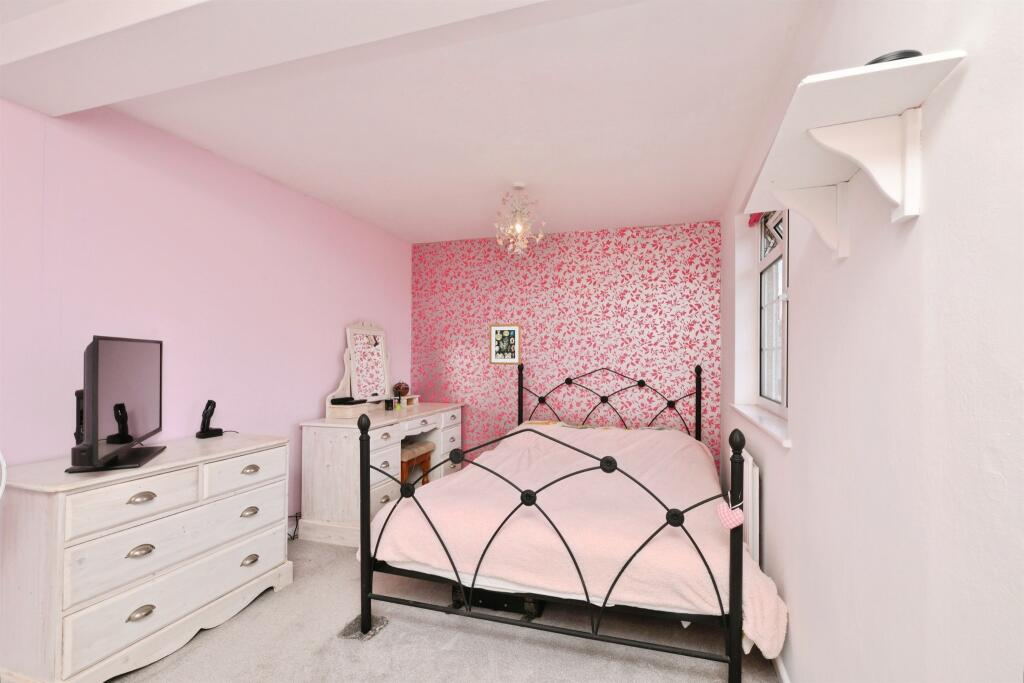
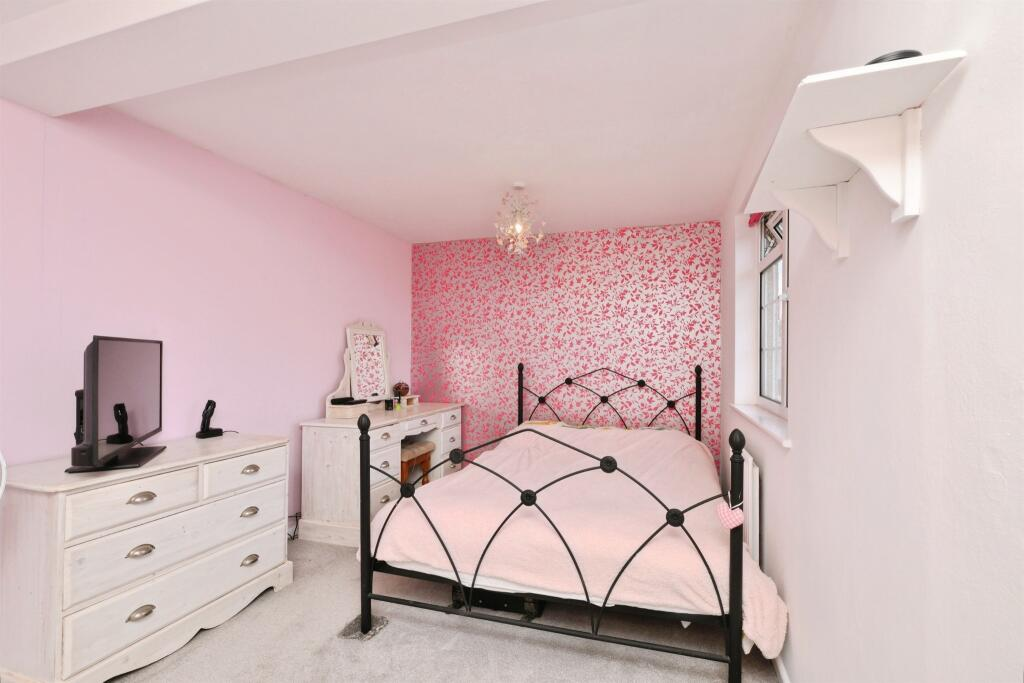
- wall art (505, 344)
